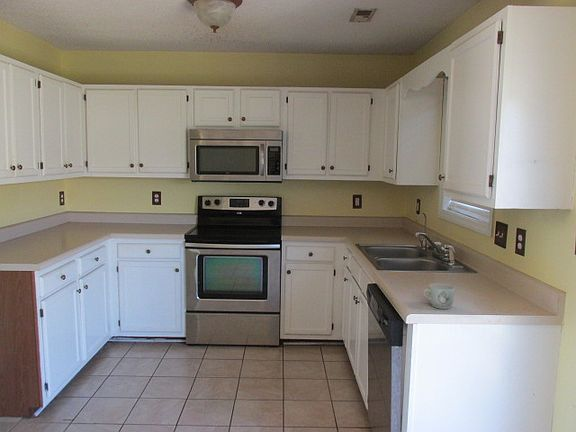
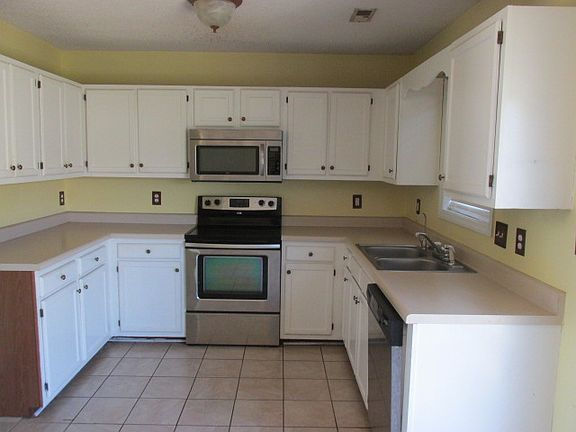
- mug (437, 296)
